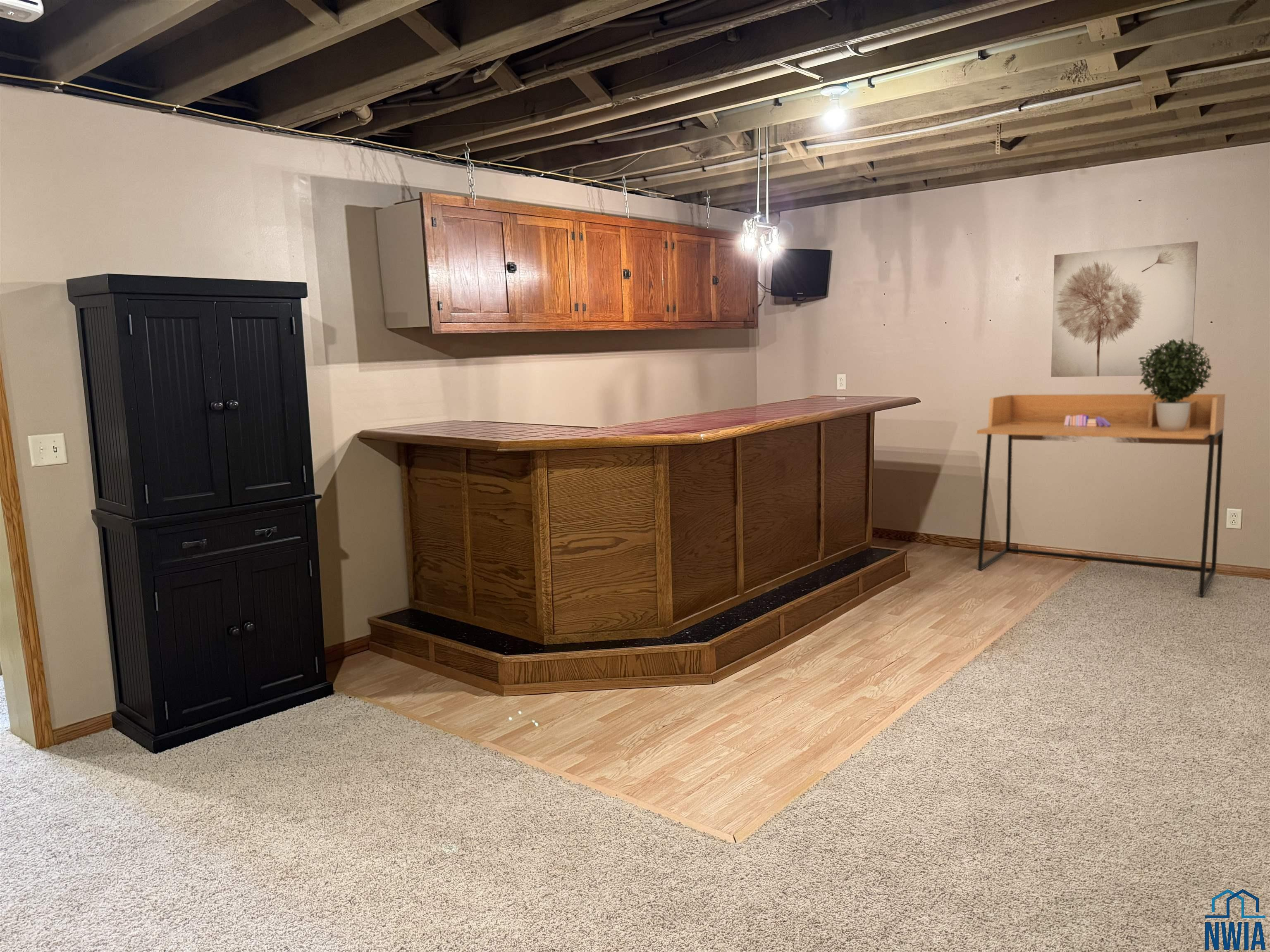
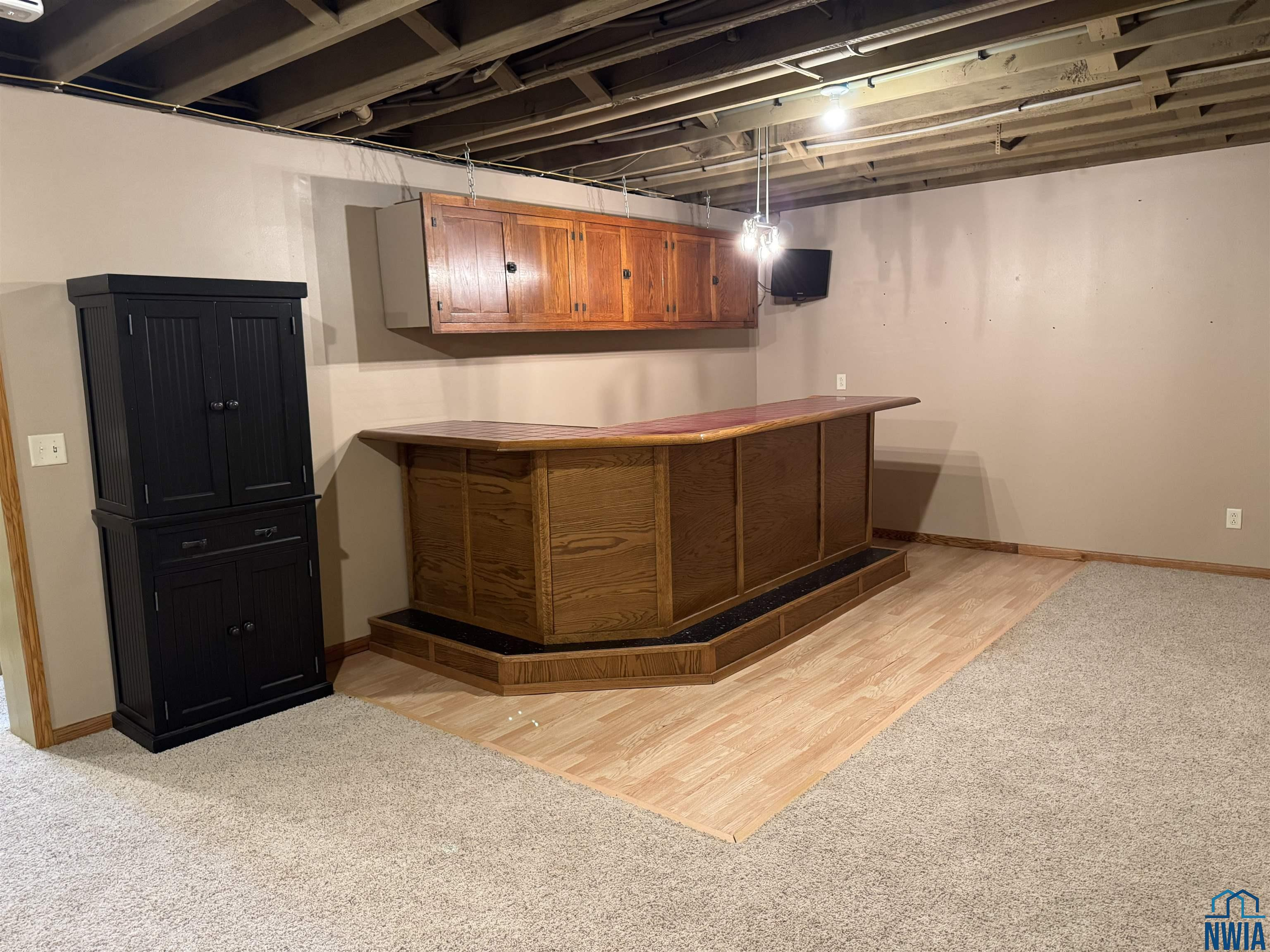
- desk (1086, 441)
- books (1087, 420)
- potted plant (1173, 384)
- wall art (1120, 313)
